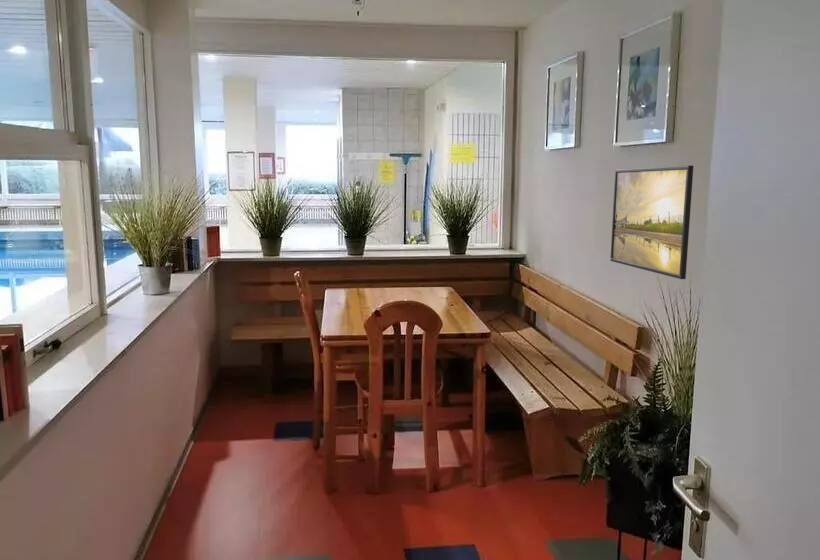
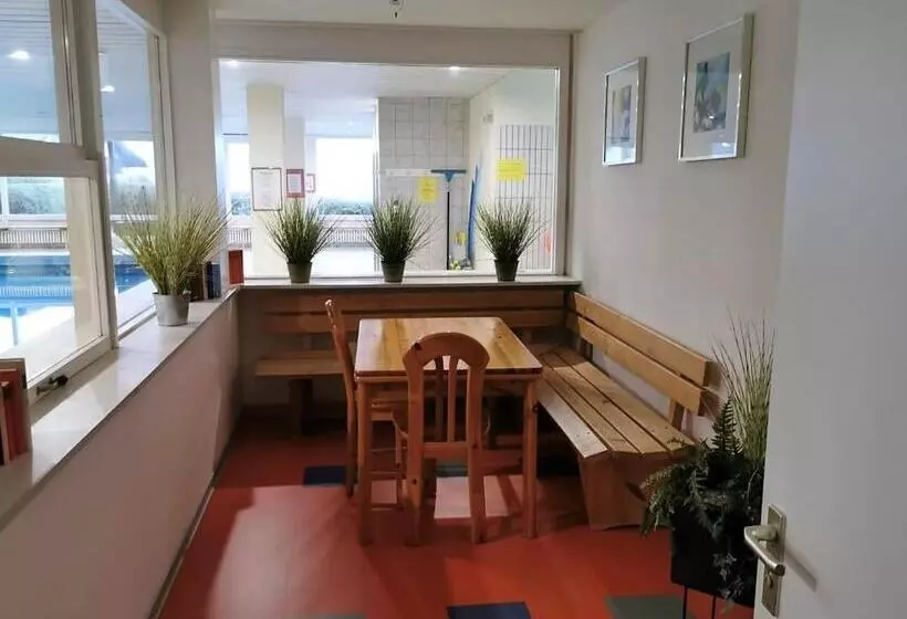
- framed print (646, 219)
